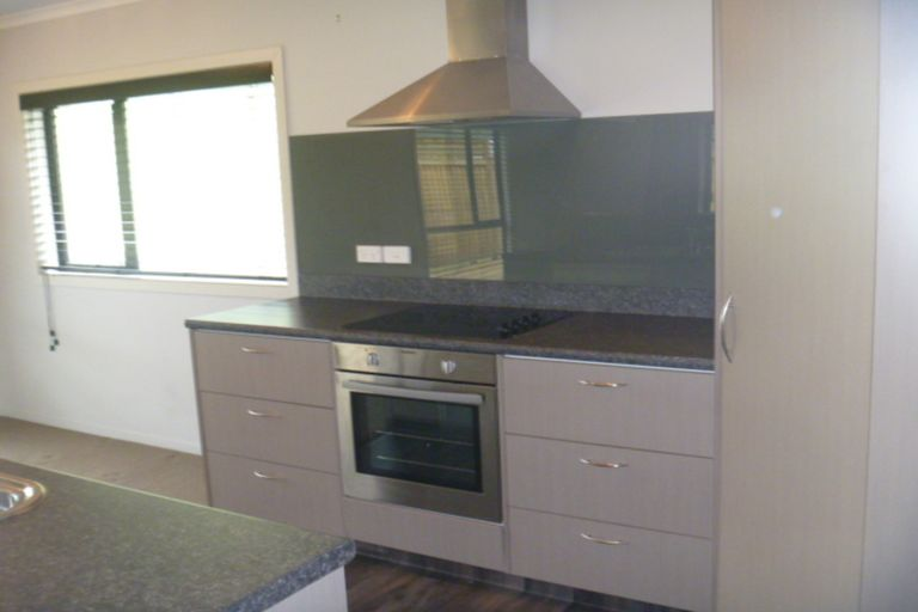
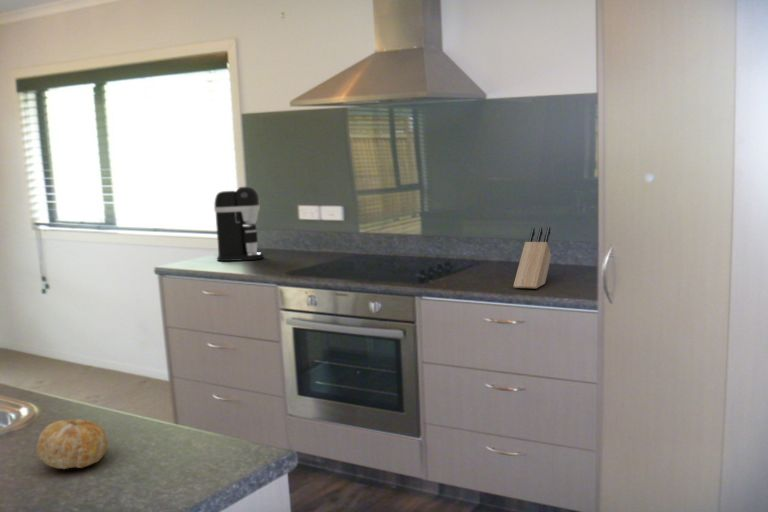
+ fruit (72, 442)
+ coffee maker (238, 223)
+ knife block (533, 256)
